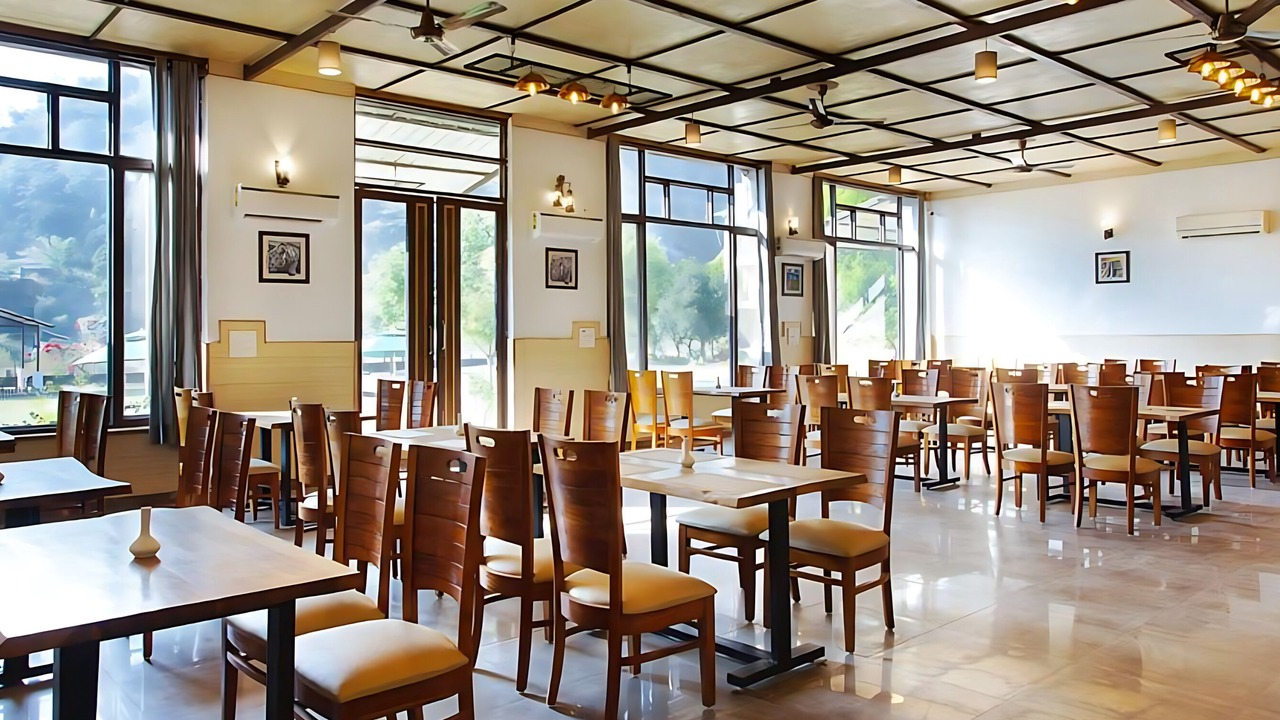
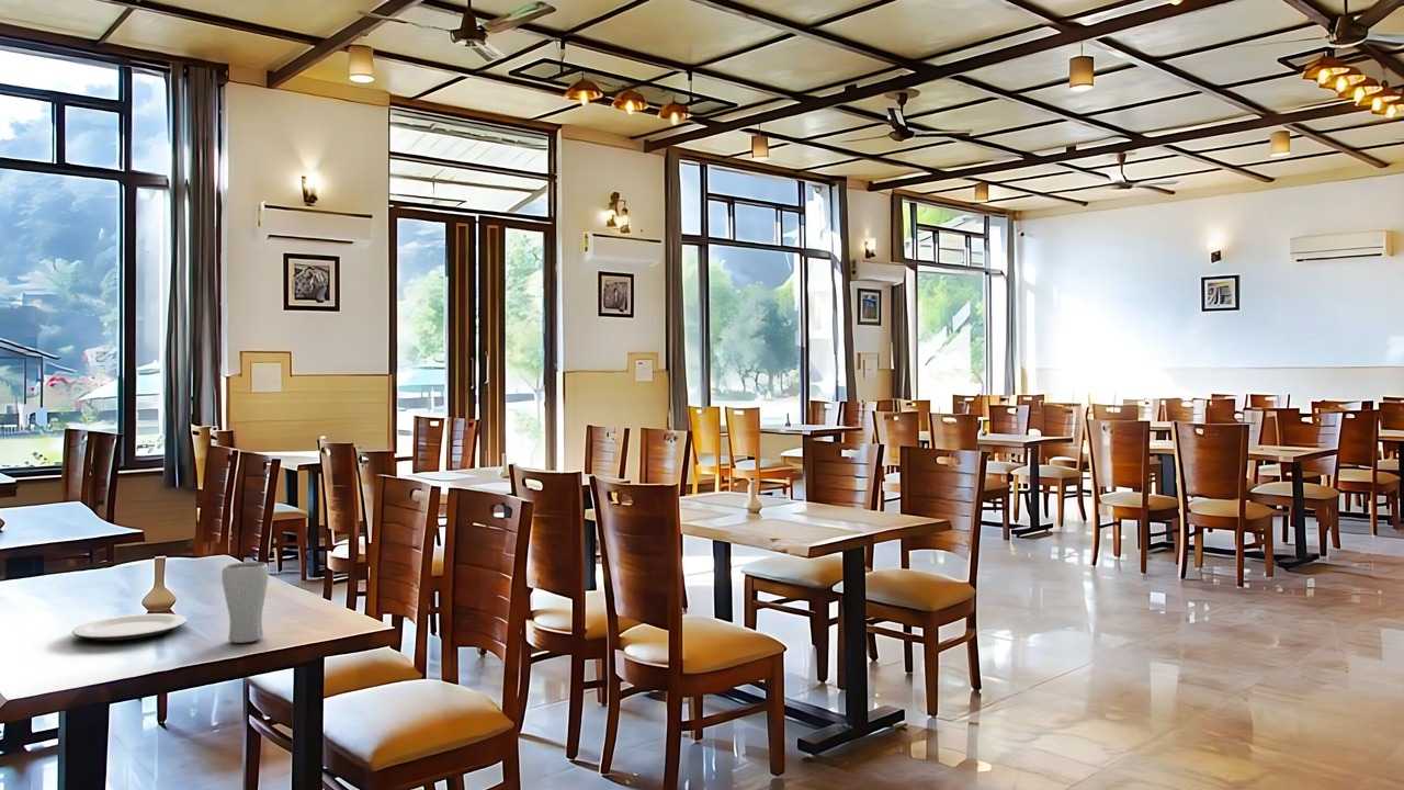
+ plate (131, 628)
+ drinking glass (246, 602)
